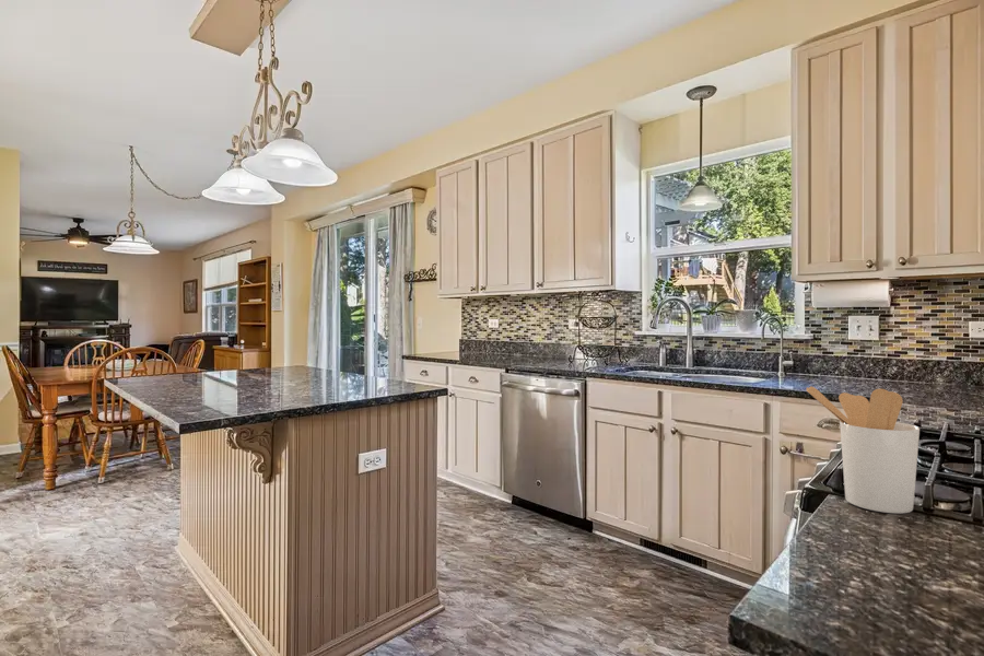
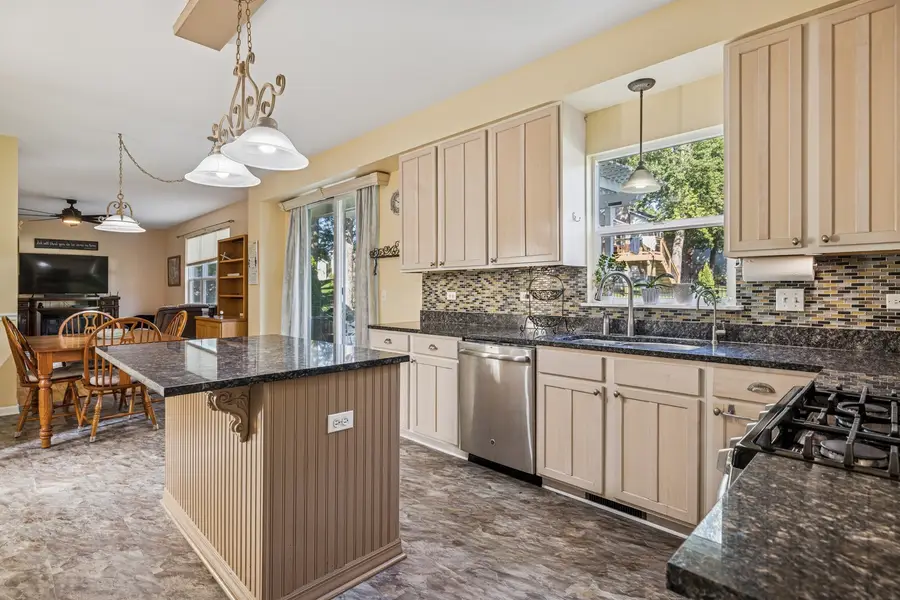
- utensil holder (857, 443)
